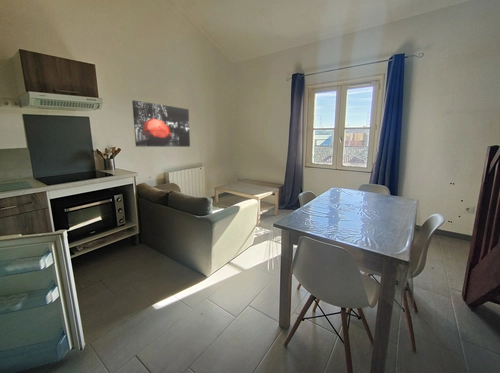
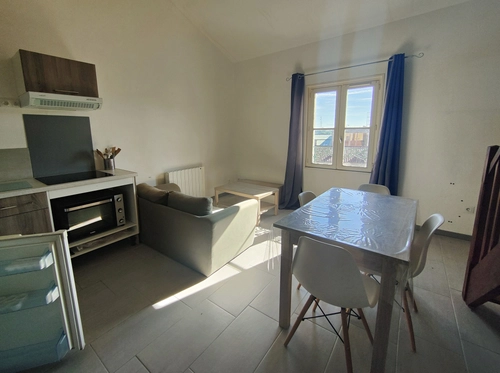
- wall art (164, 126)
